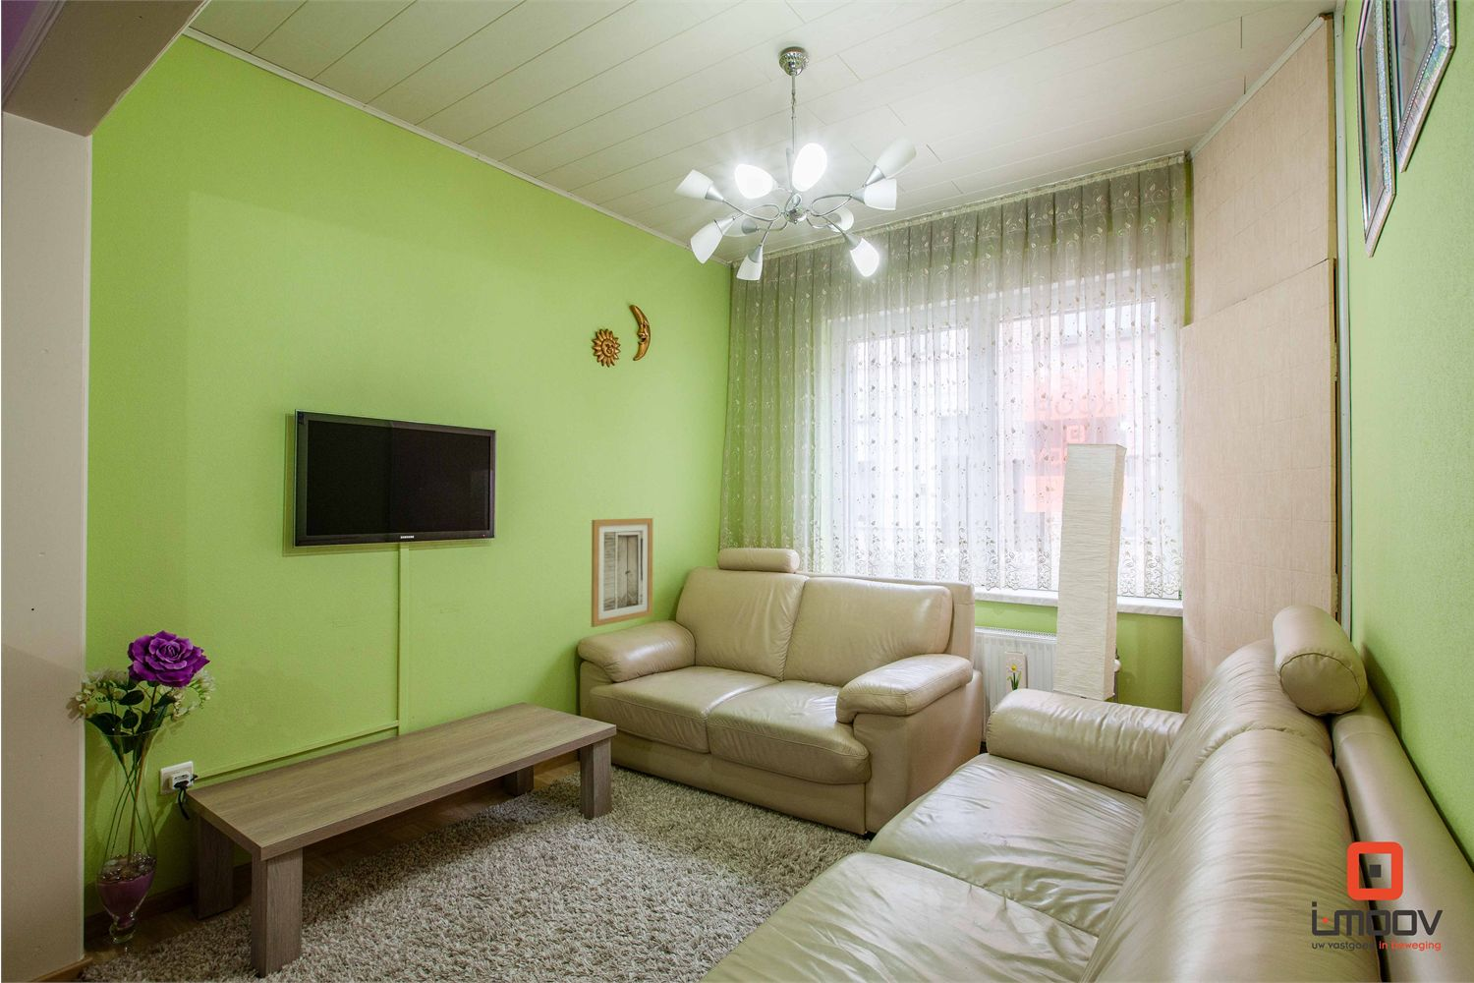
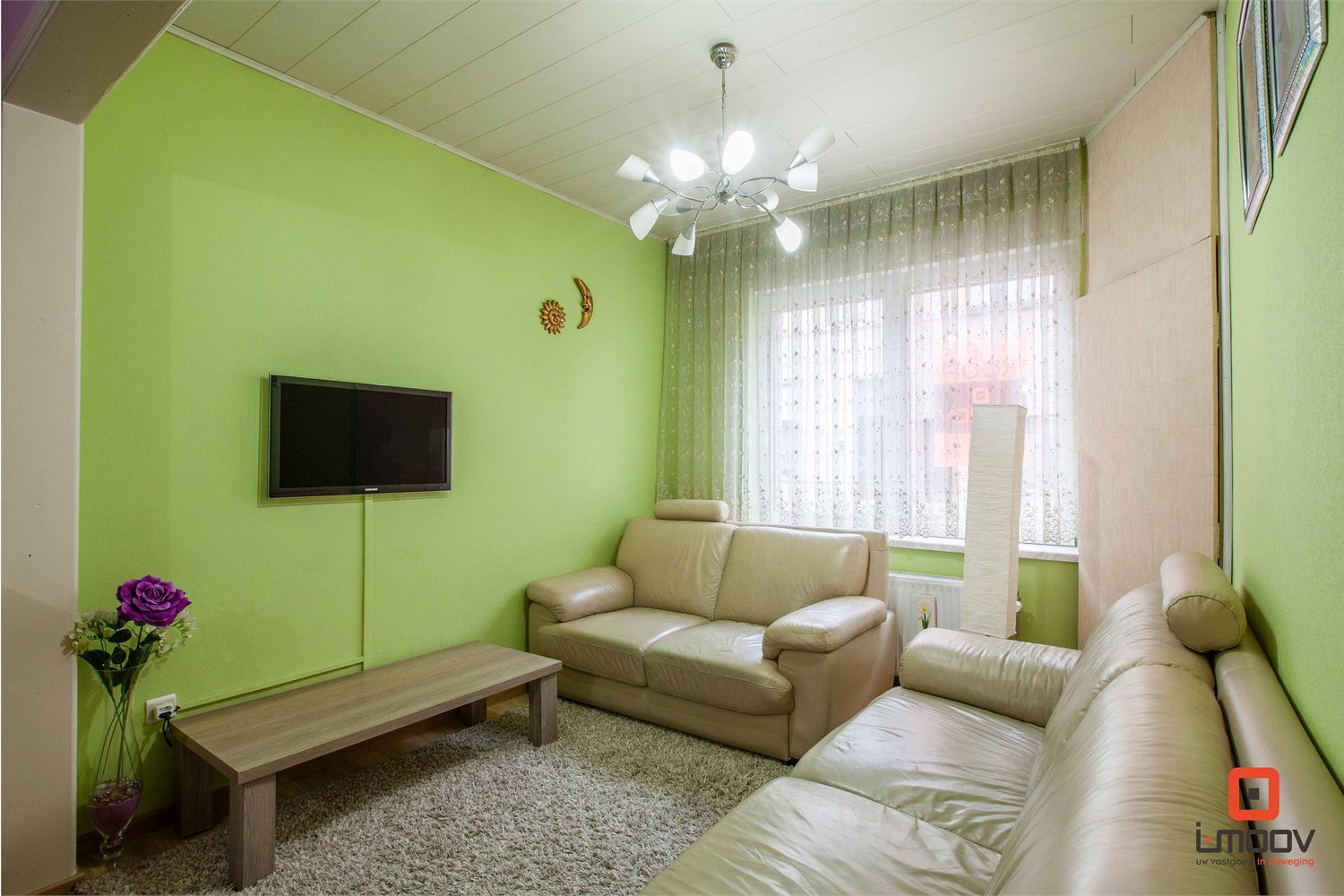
- wall art (623, 569)
